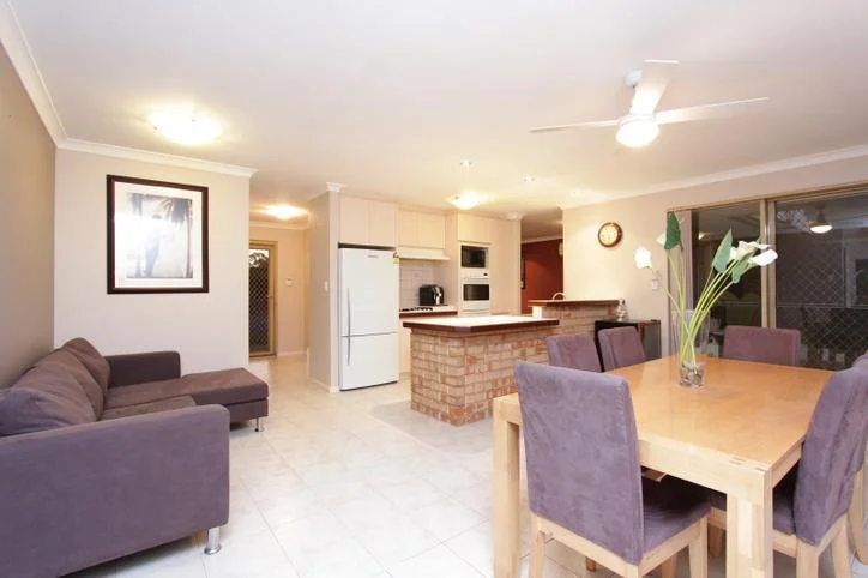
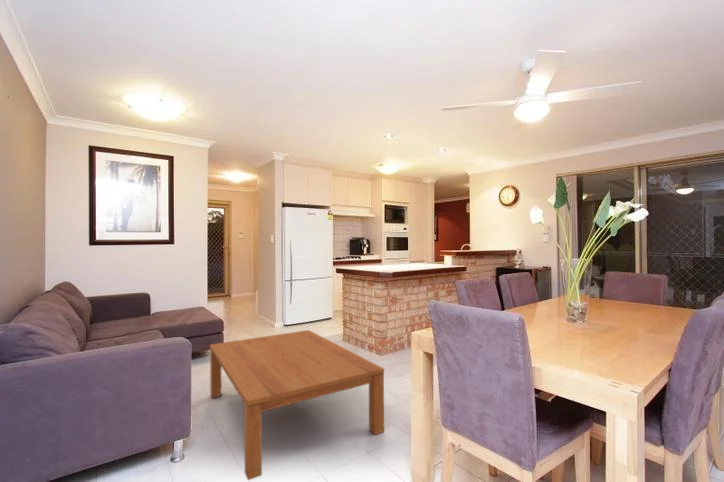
+ coffee table (287, 383)
